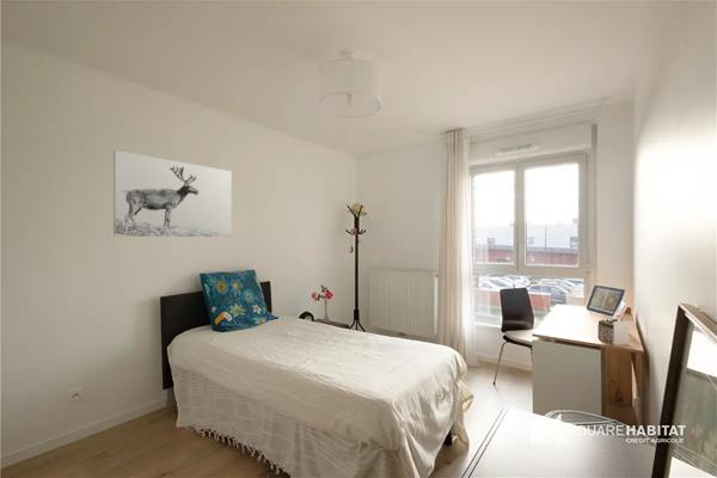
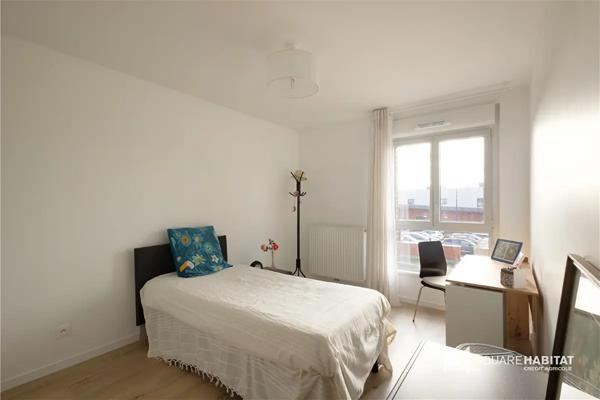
- wall art (179, 198)
